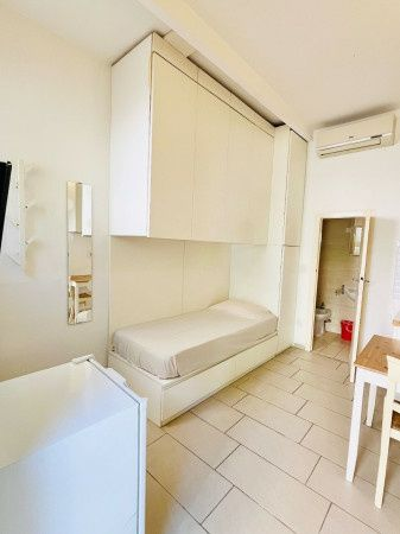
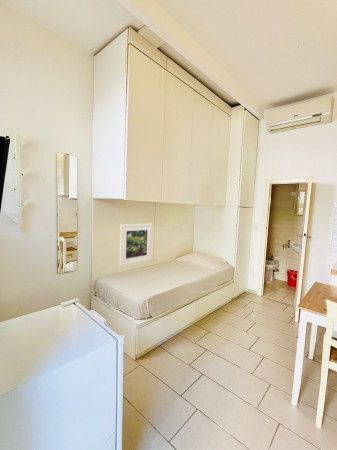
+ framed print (136, 243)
